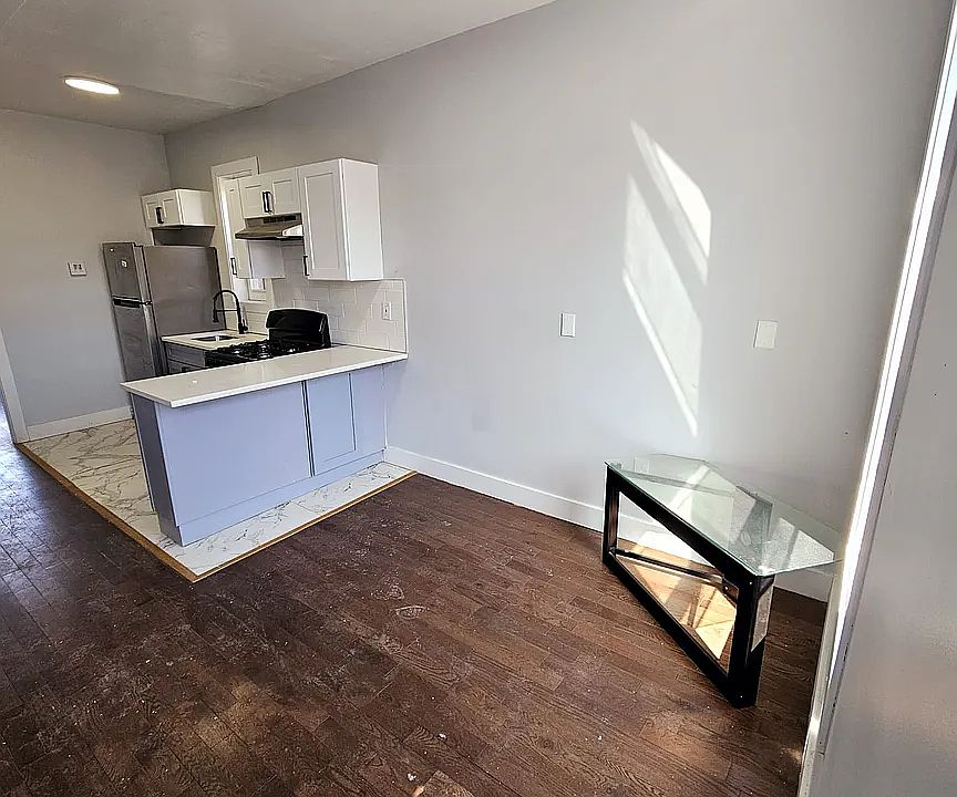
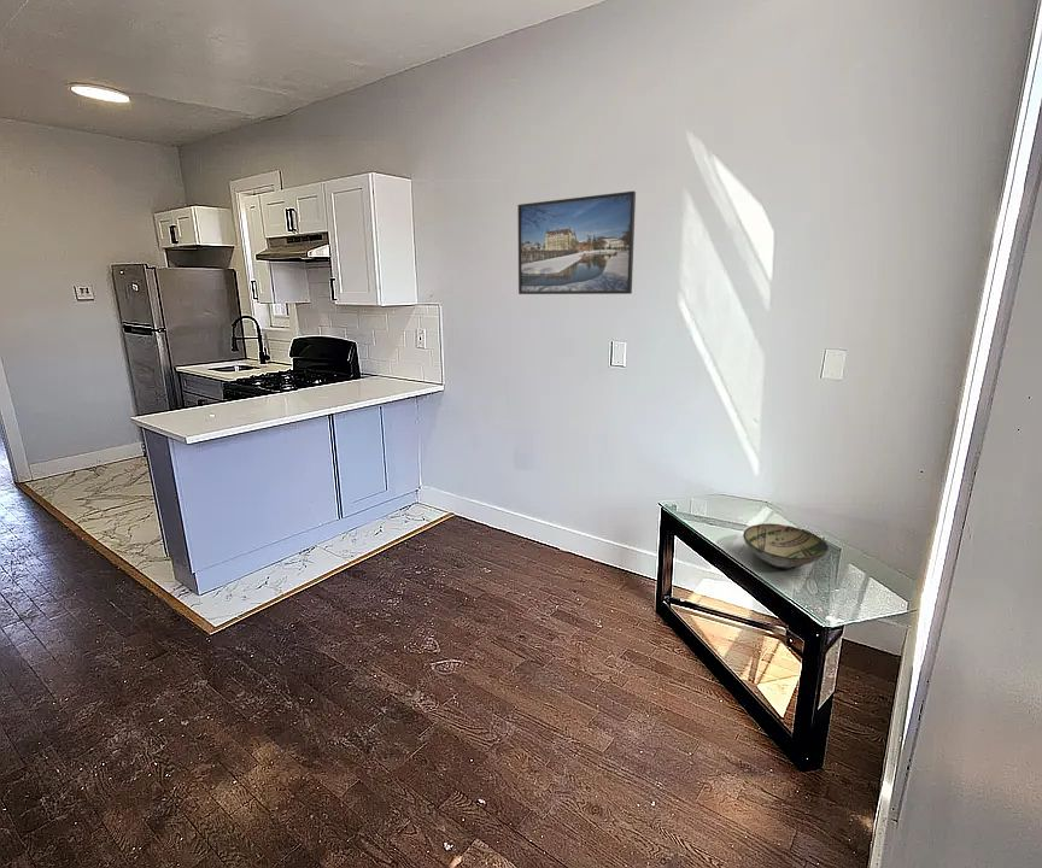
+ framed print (572, 247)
+ bowl (783, 550)
